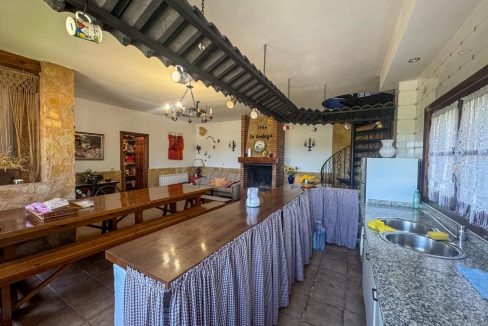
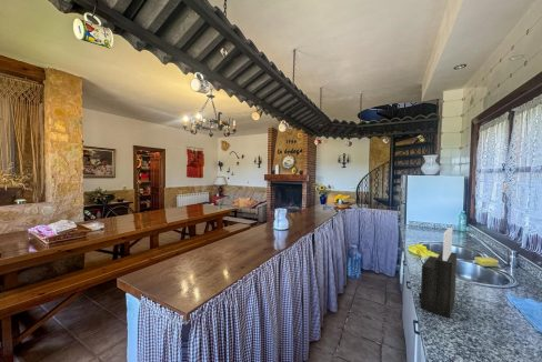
+ knife block (436, 267)
